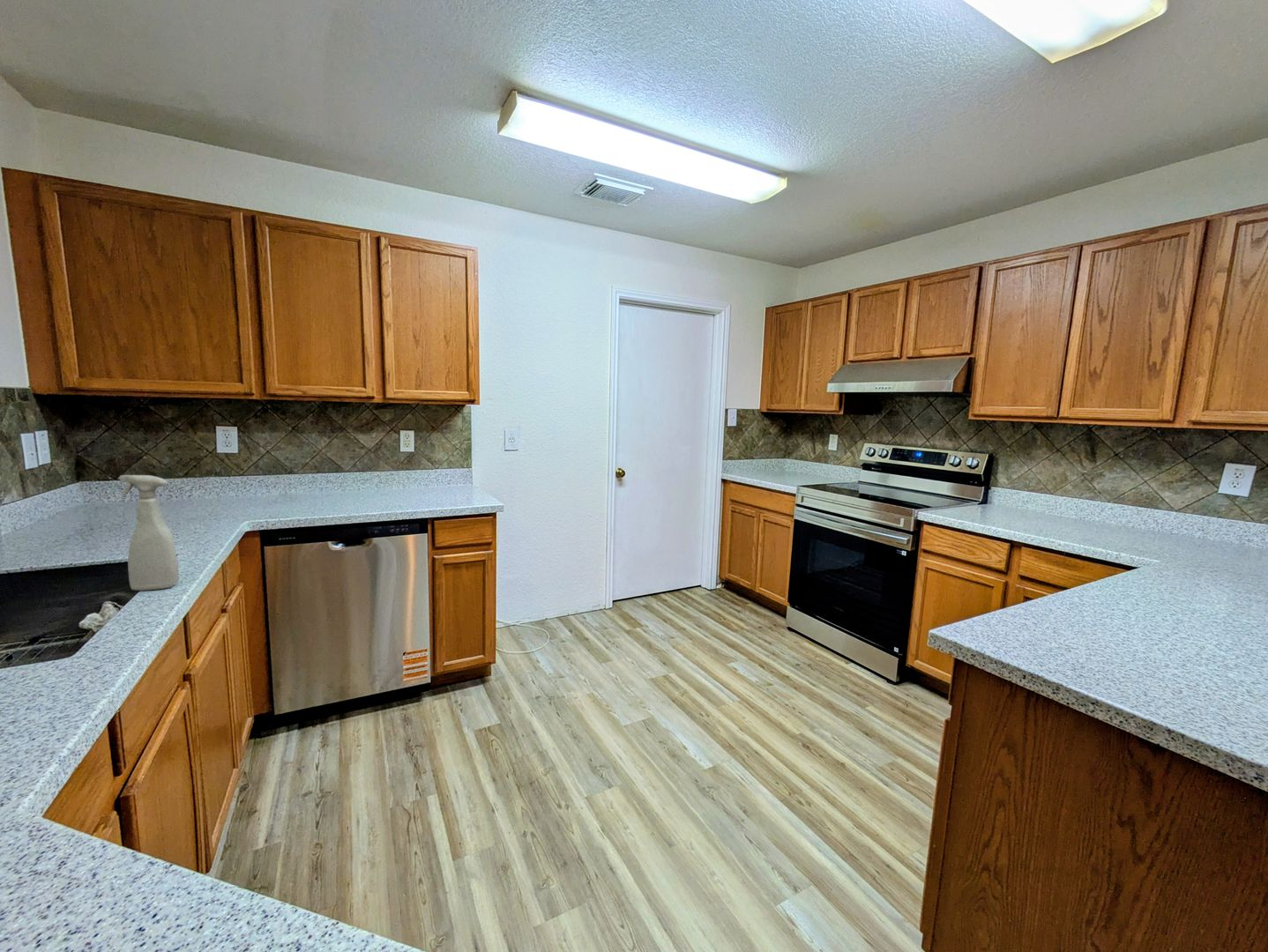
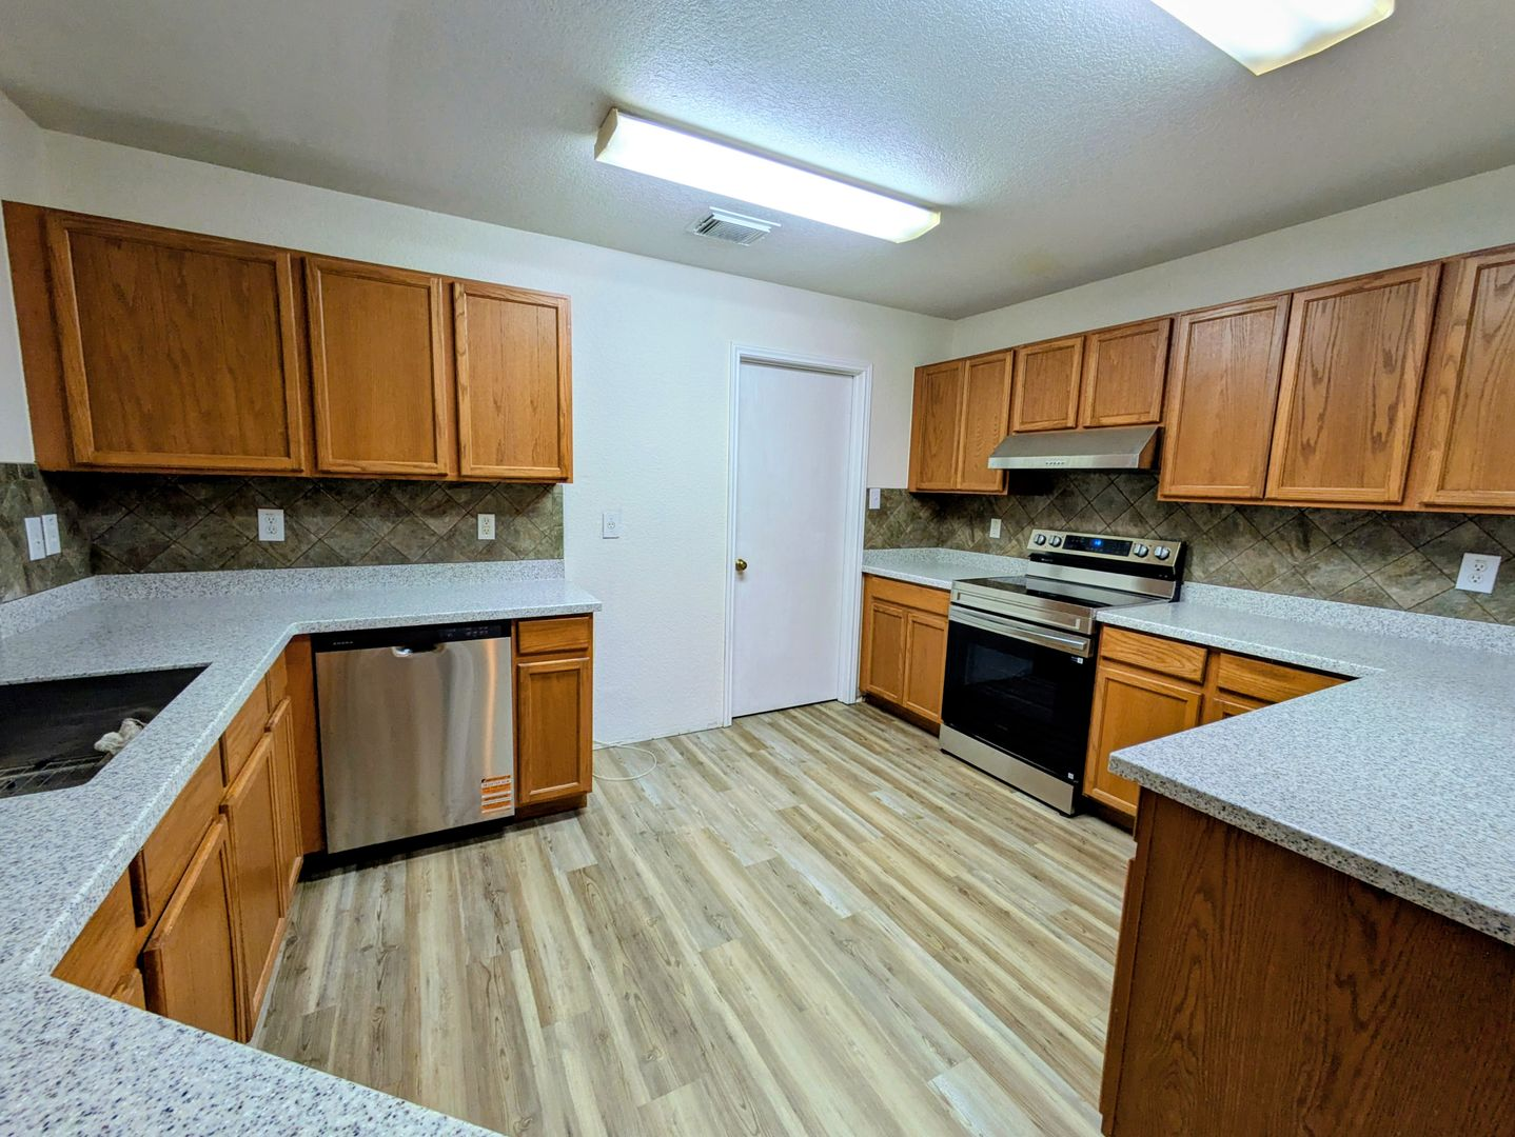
- spray bottle (151, 531)
